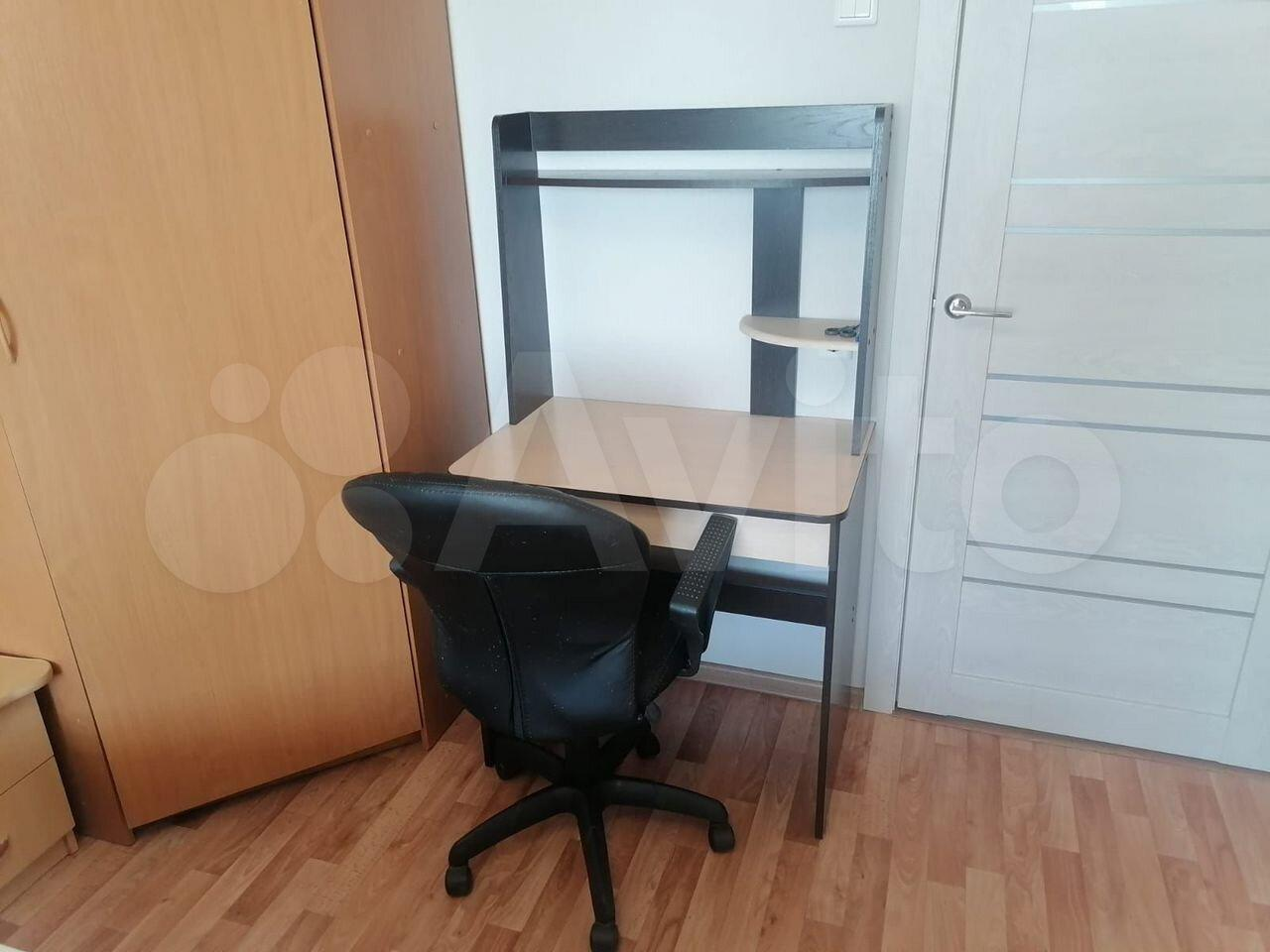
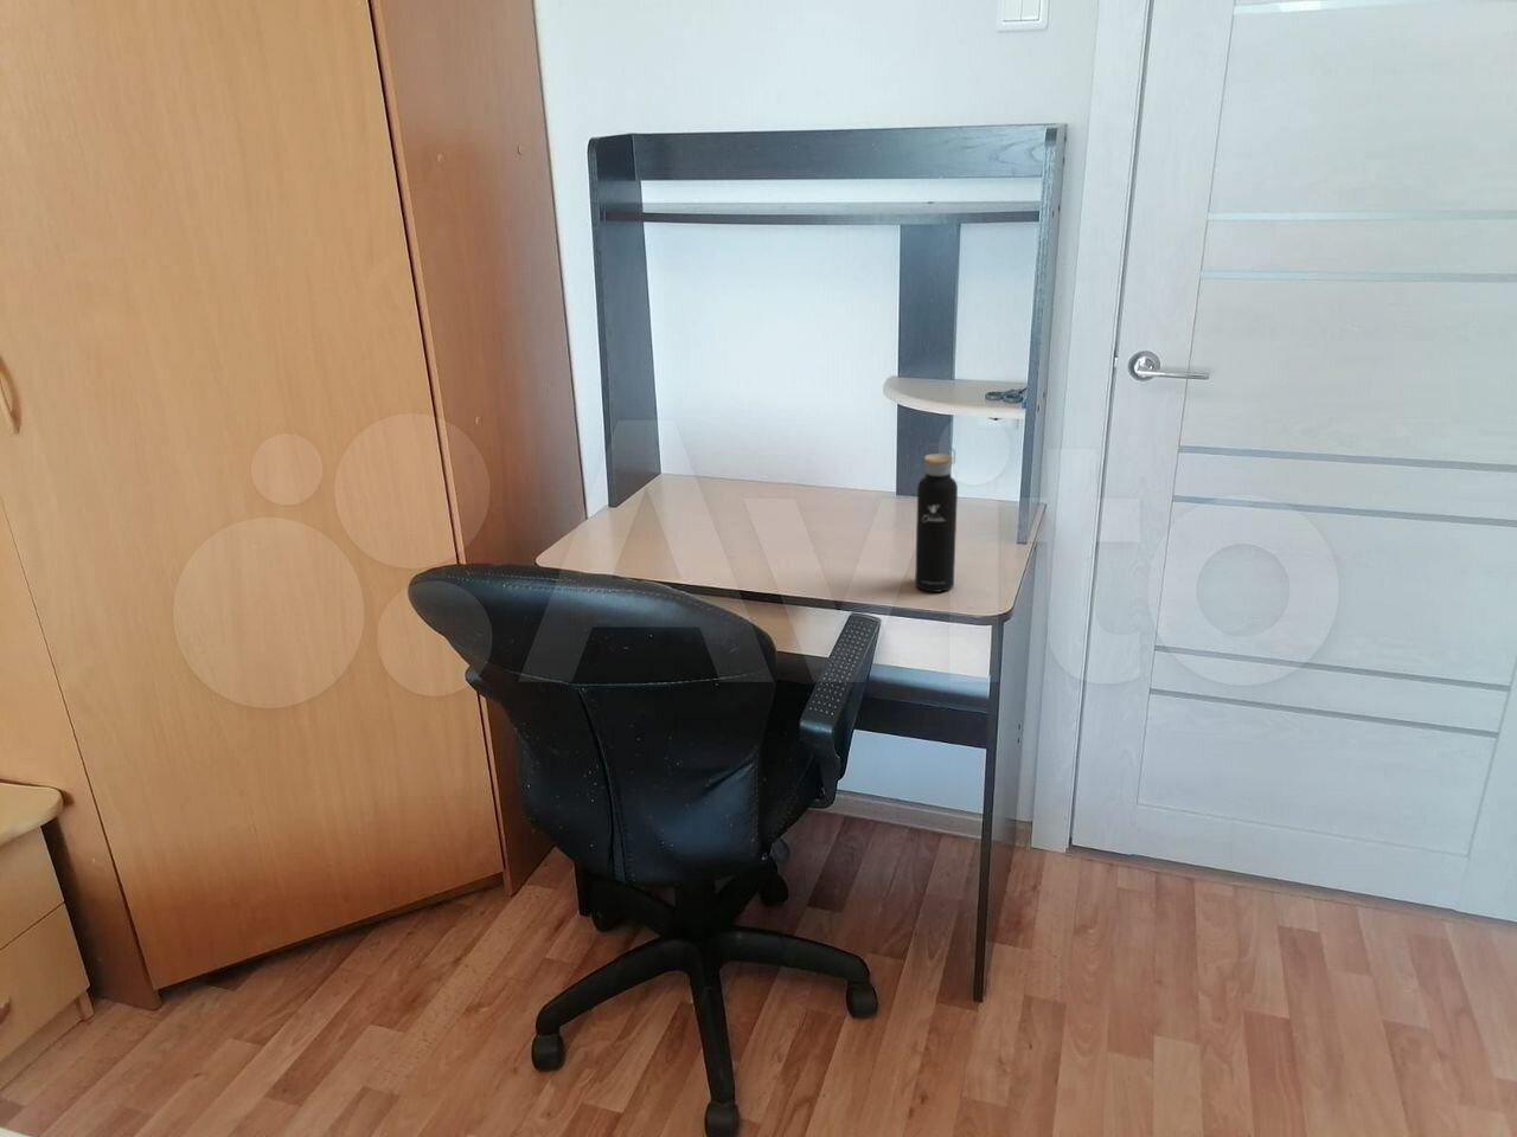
+ water bottle (936, 515)
